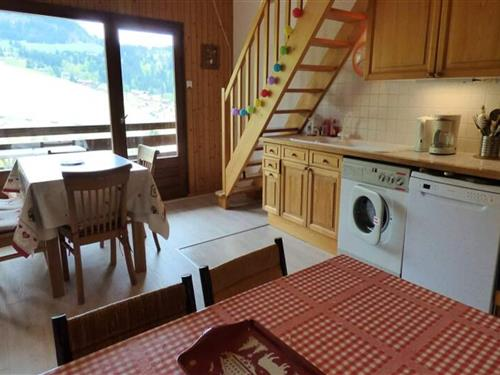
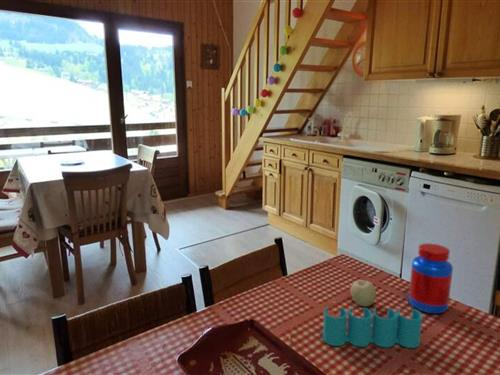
+ pen holder (372, 326)
+ jar (430, 277)
+ fruit (363, 290)
